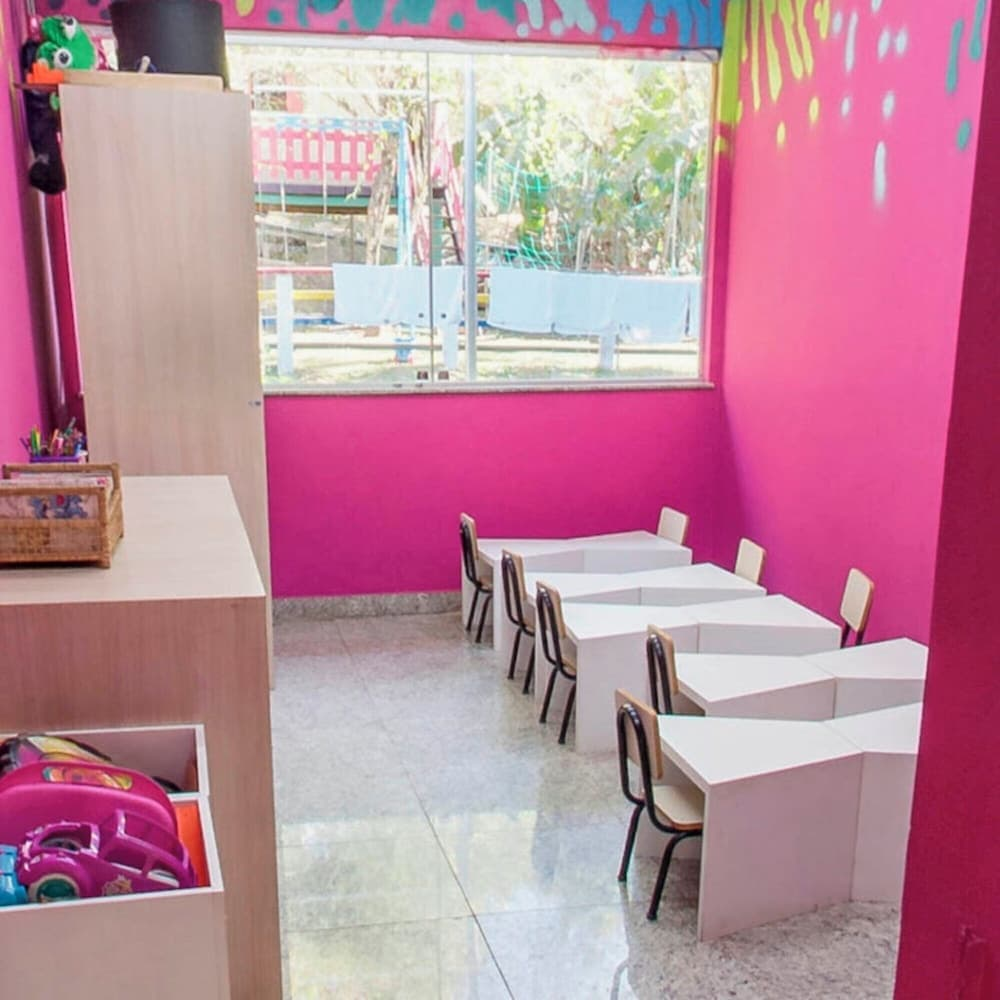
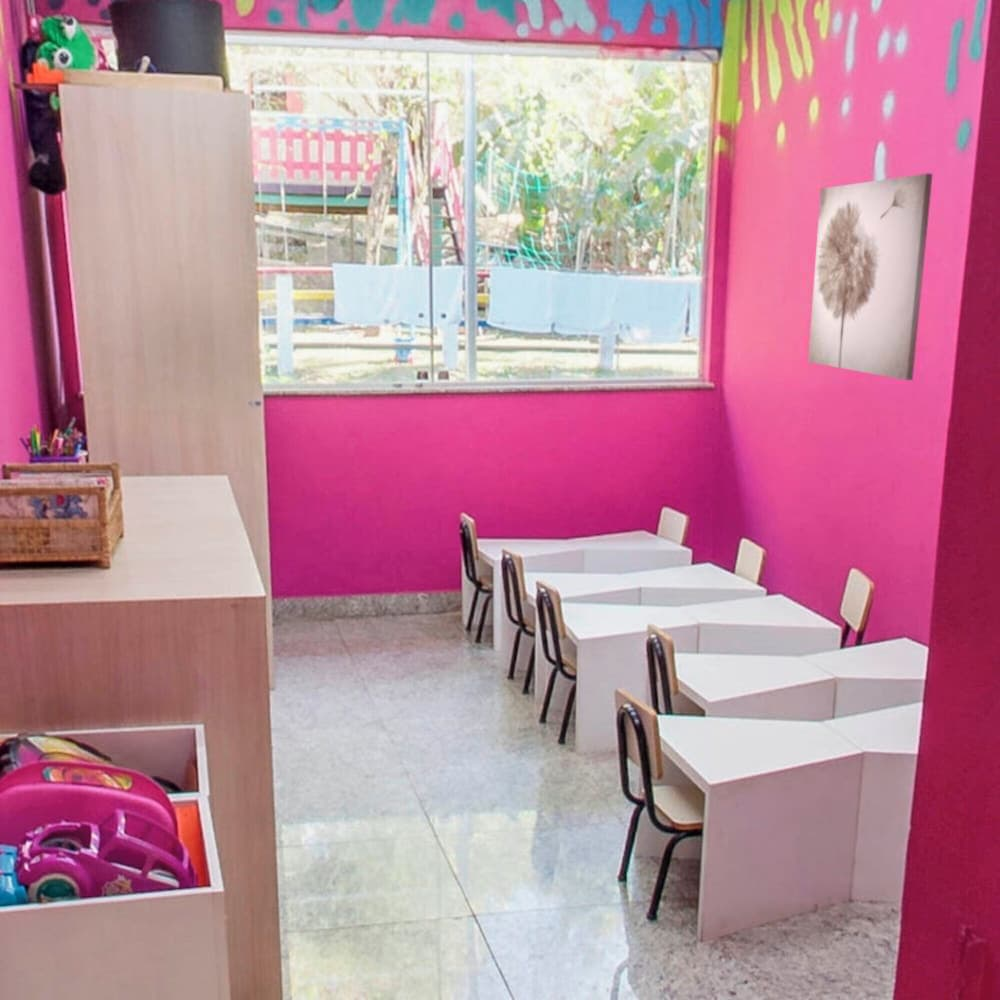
+ wall art (863, 278)
